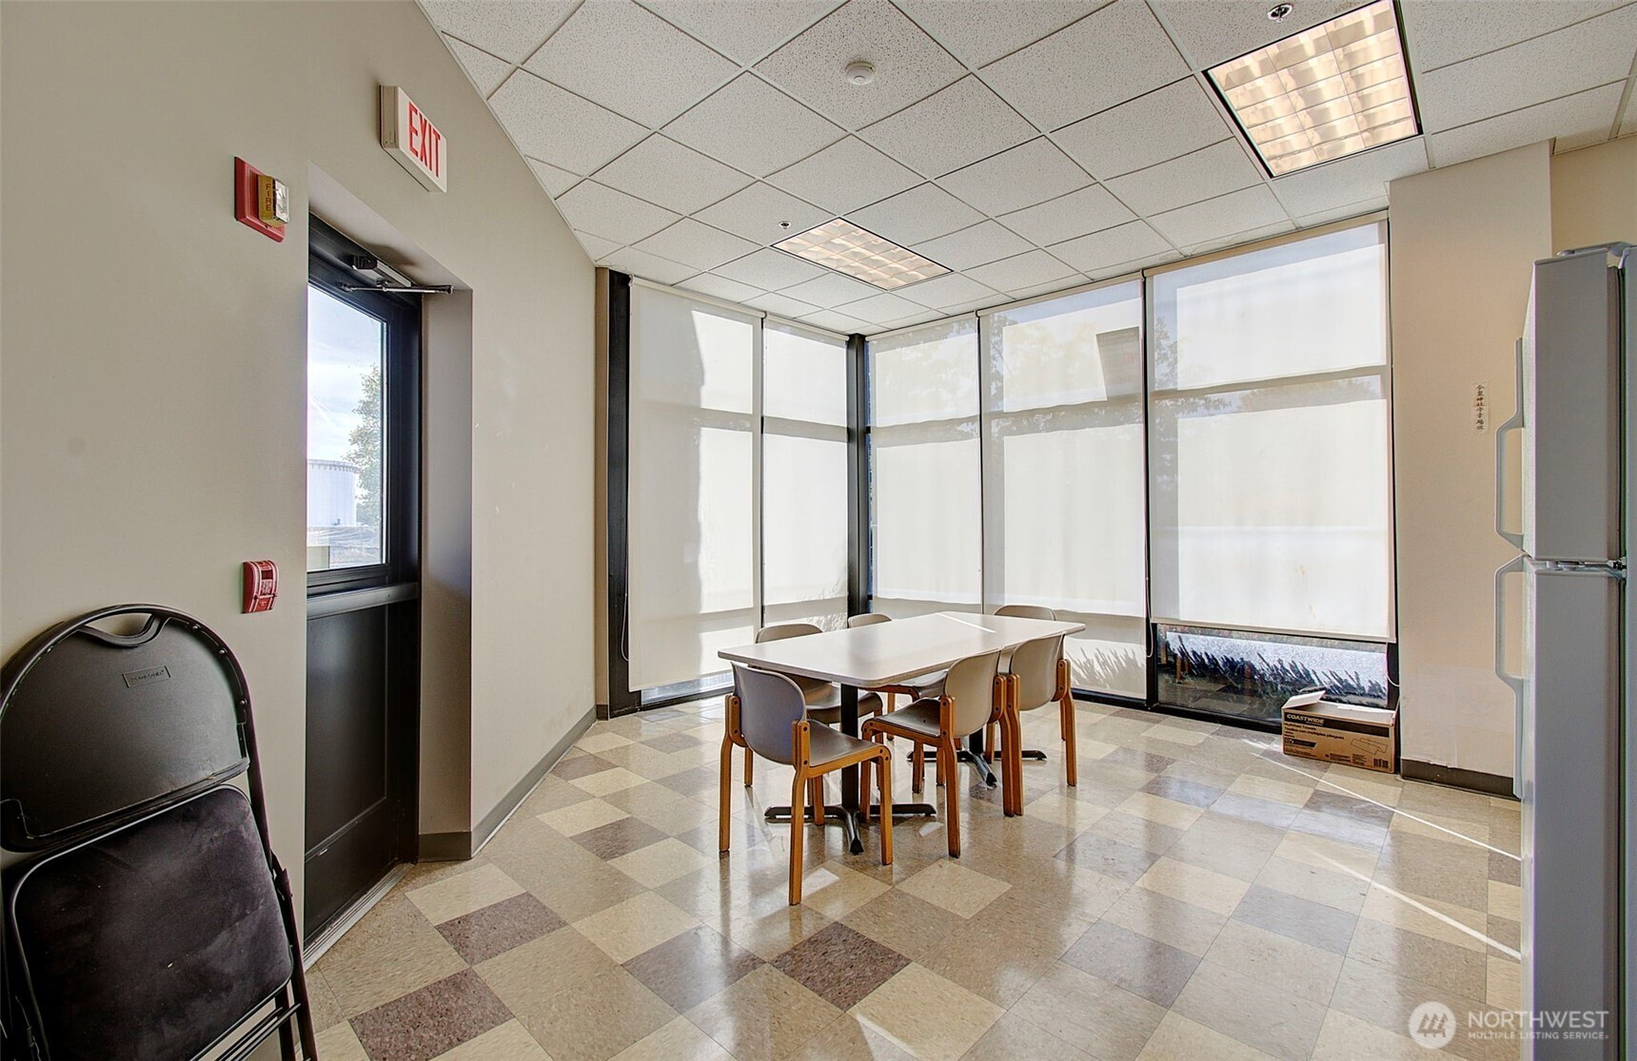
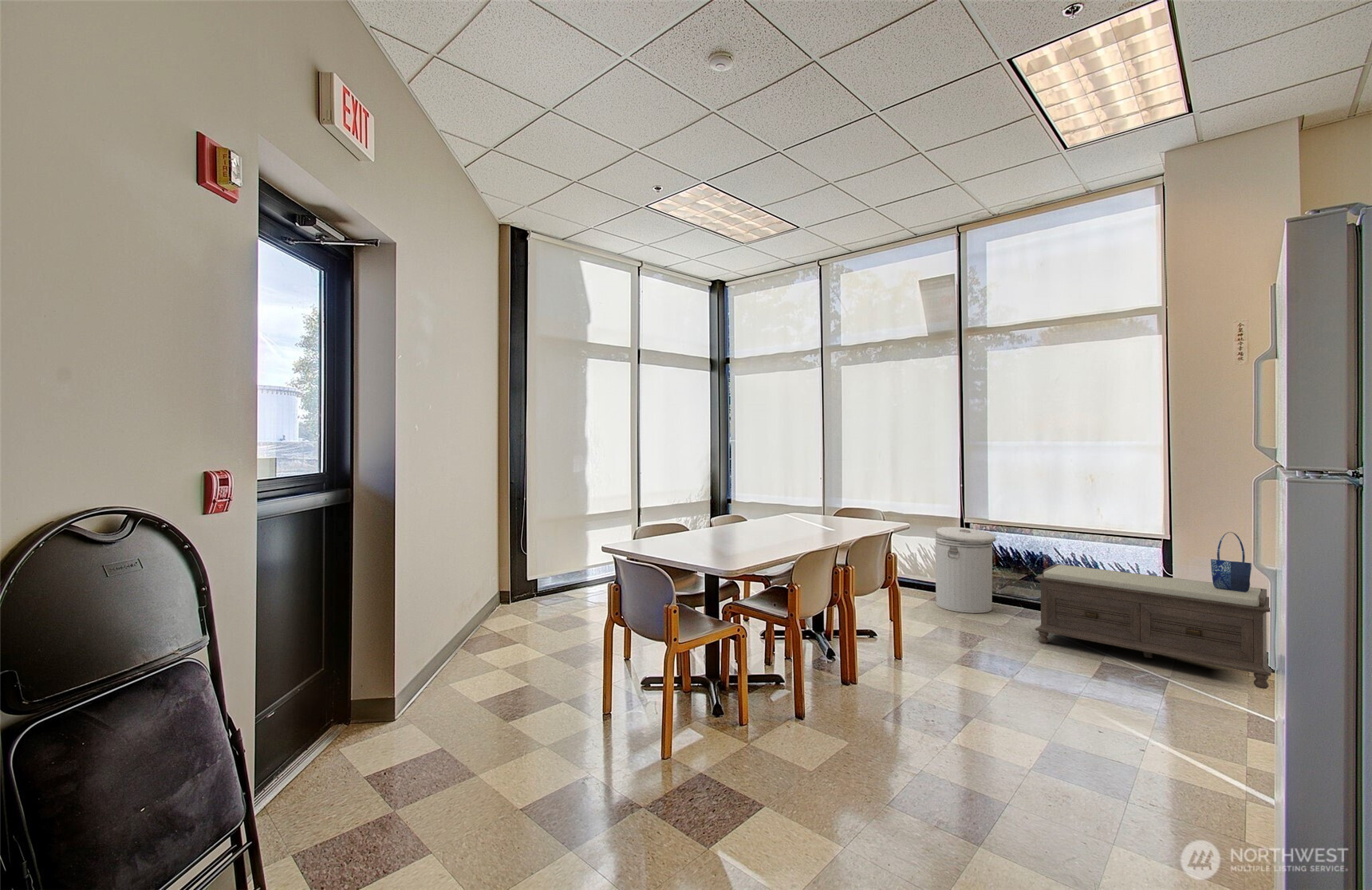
+ shopping bag (1230, 561)
+ bench (1145, 617)
+ can (964, 568)
